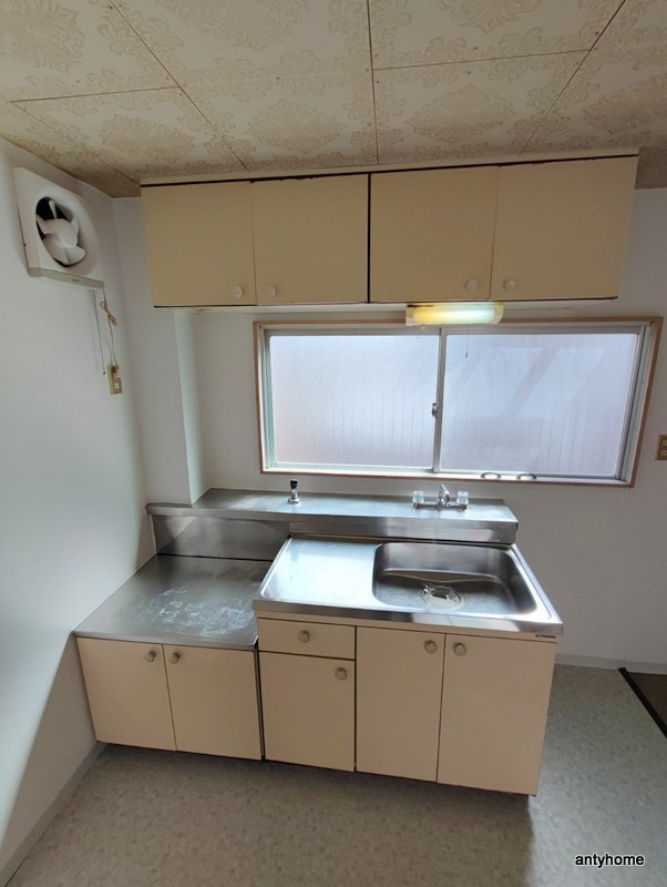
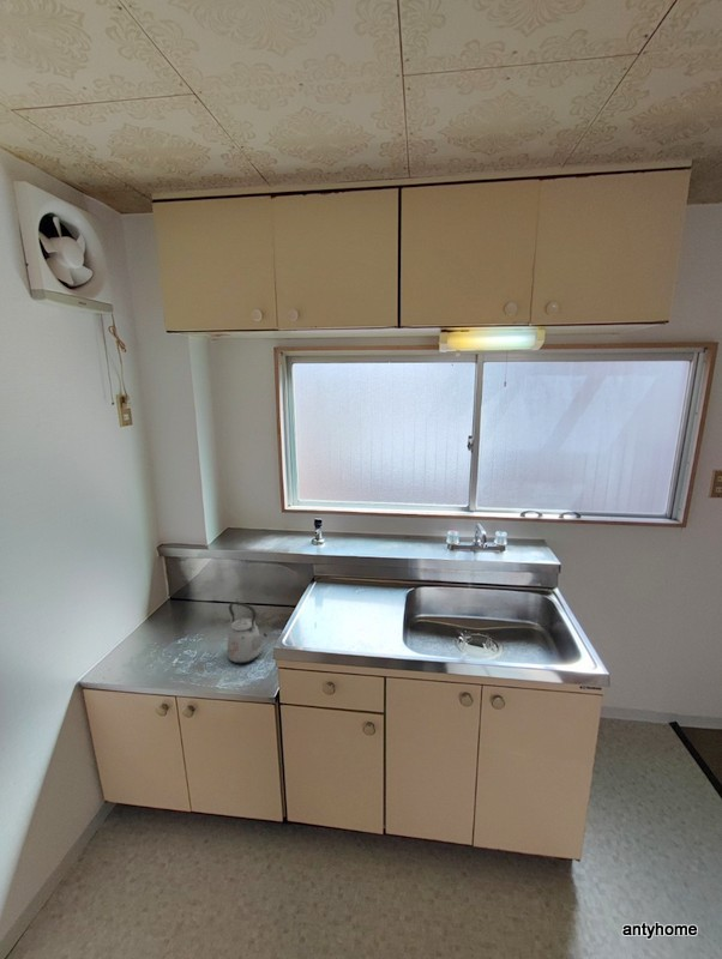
+ kettle (248, 632)
